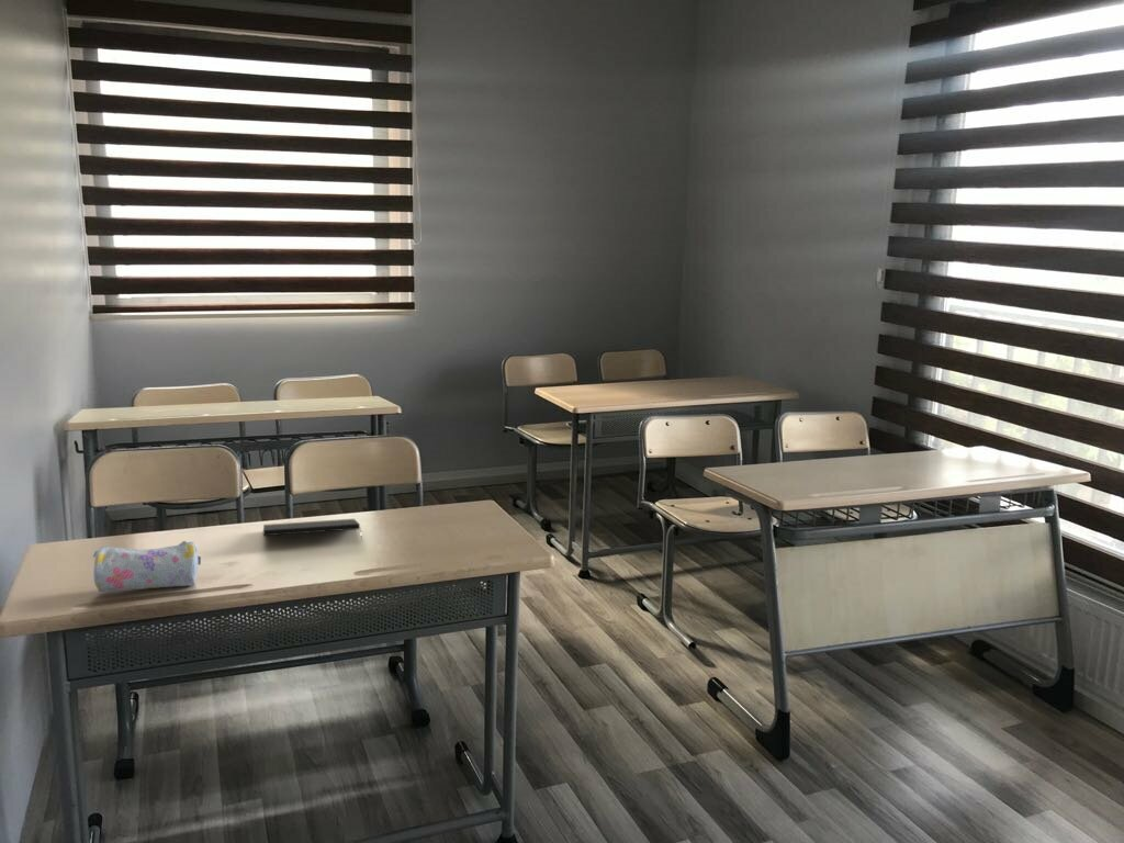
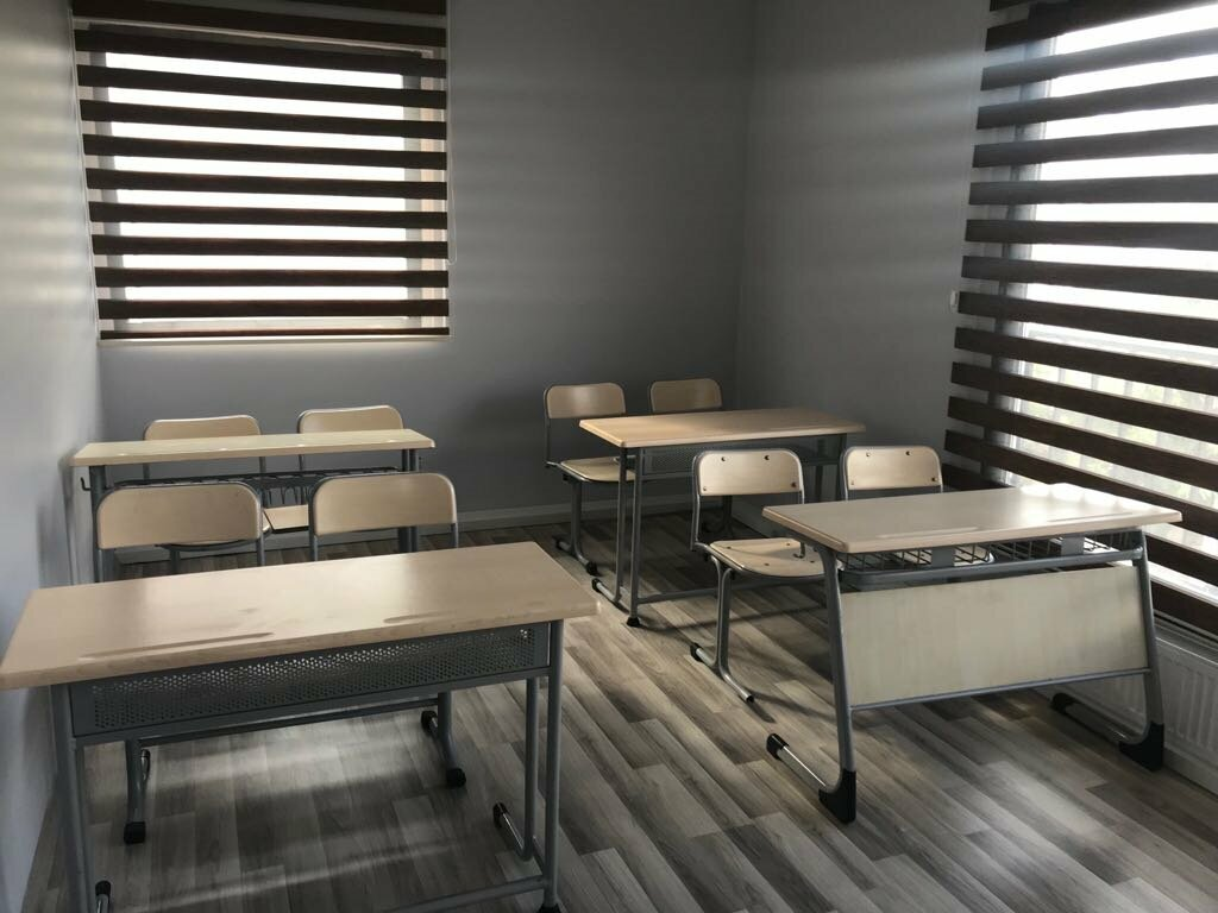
- notepad (311, 527)
- pencil case (147, 566)
